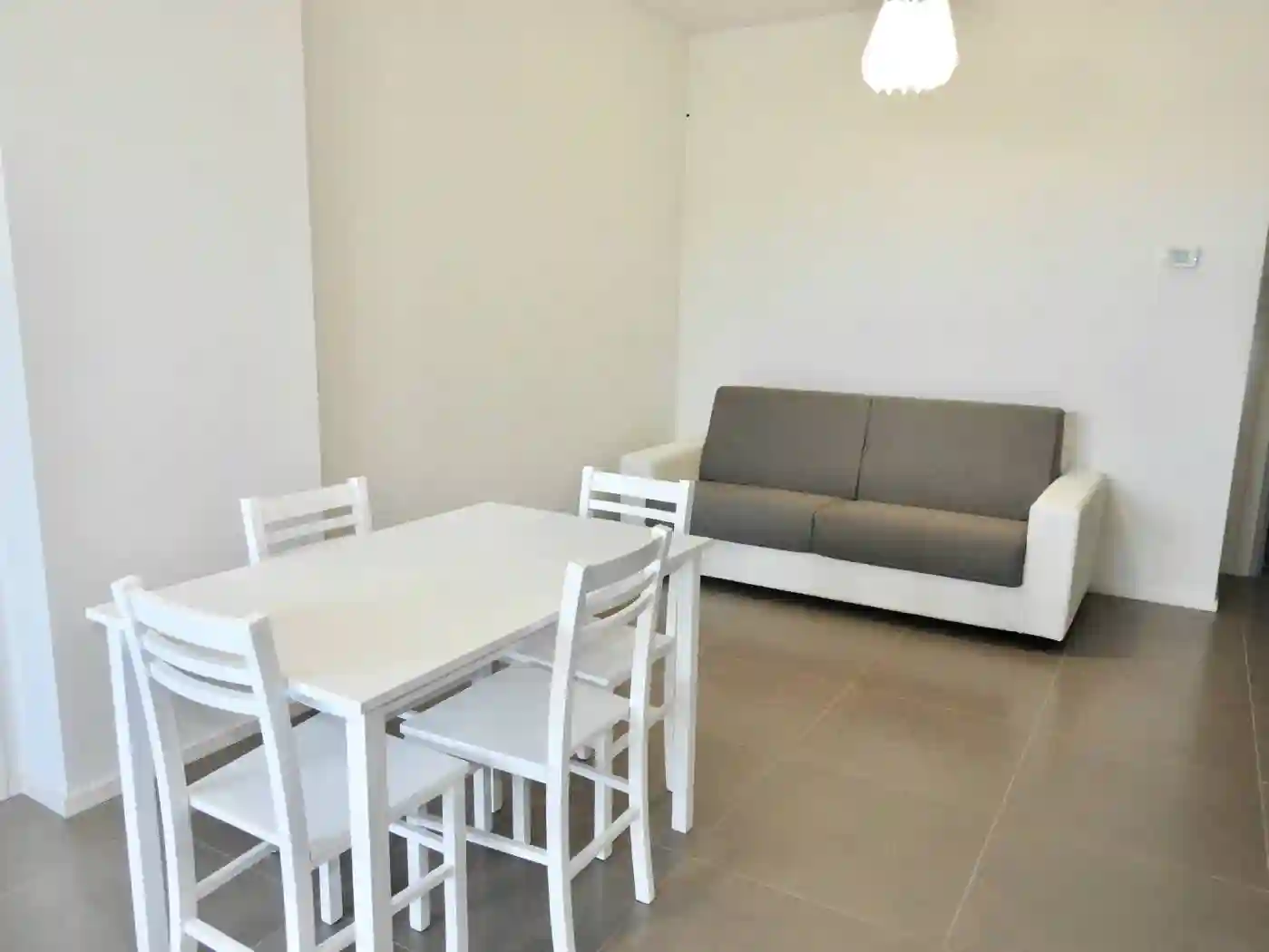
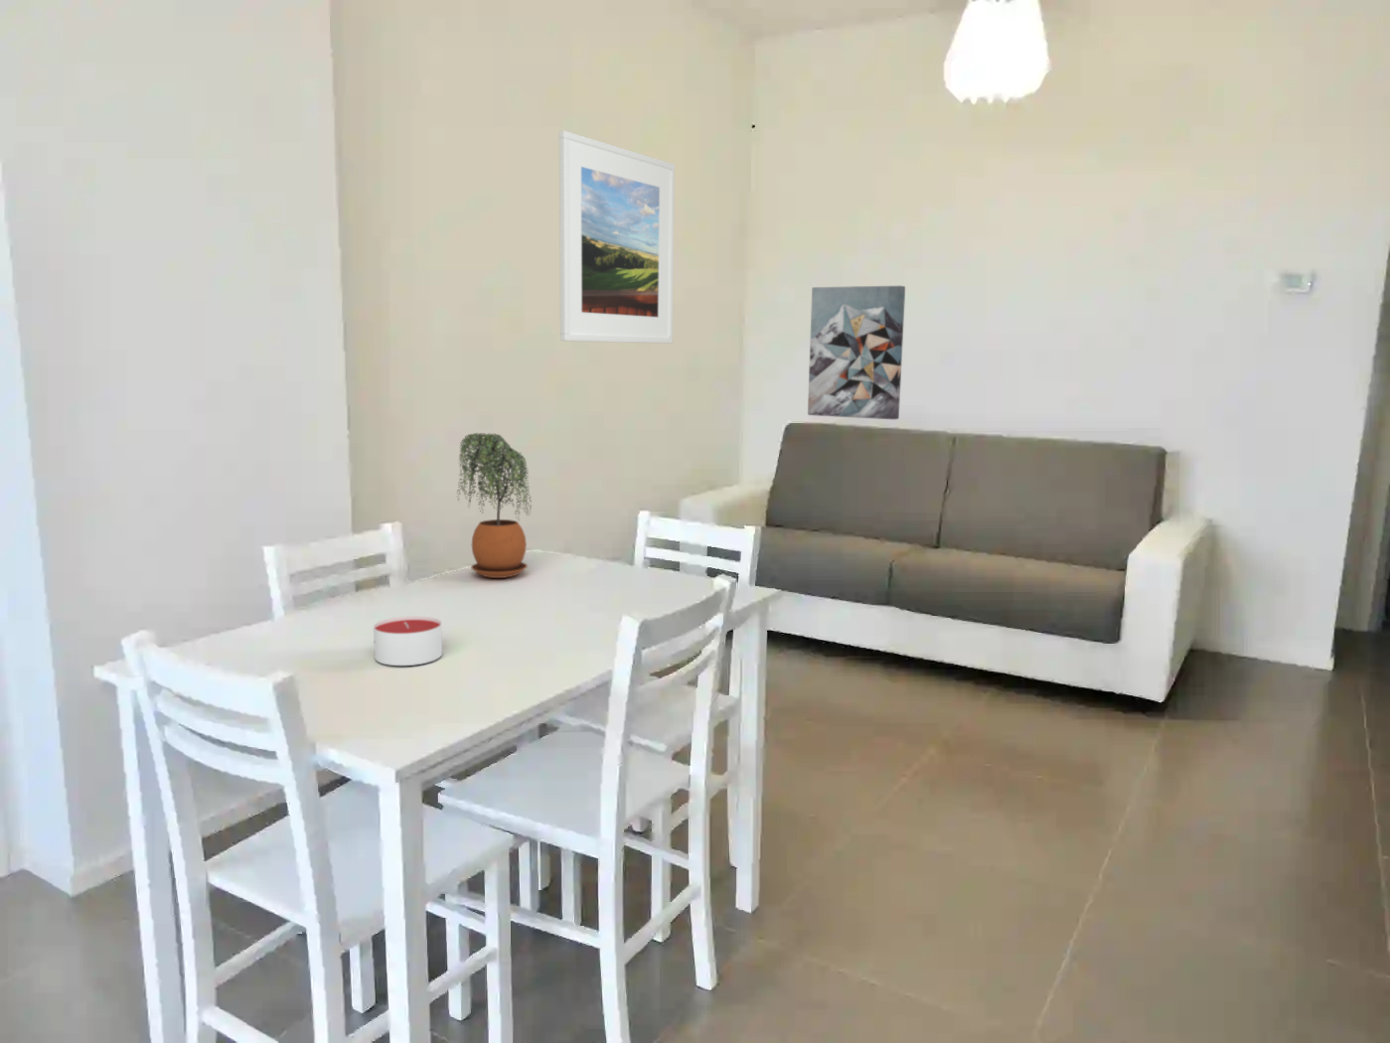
+ potted plant (496, 504)
+ candle (407, 639)
+ wall art (854, 353)
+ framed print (621, 247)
